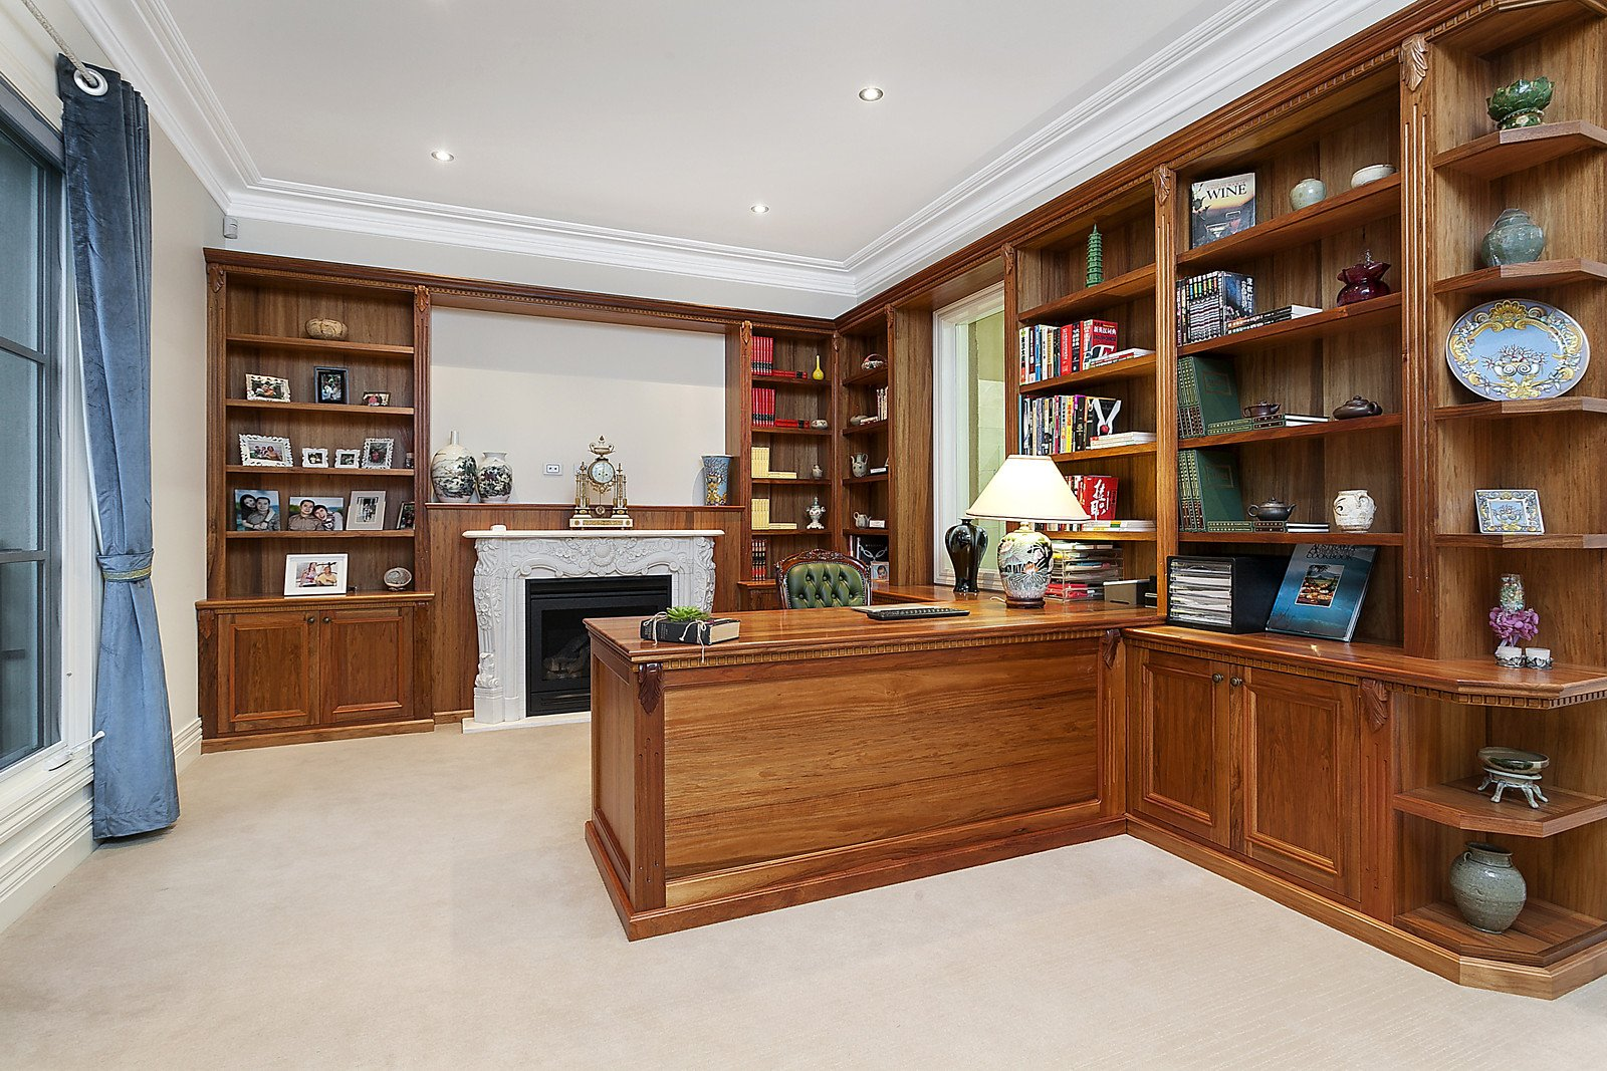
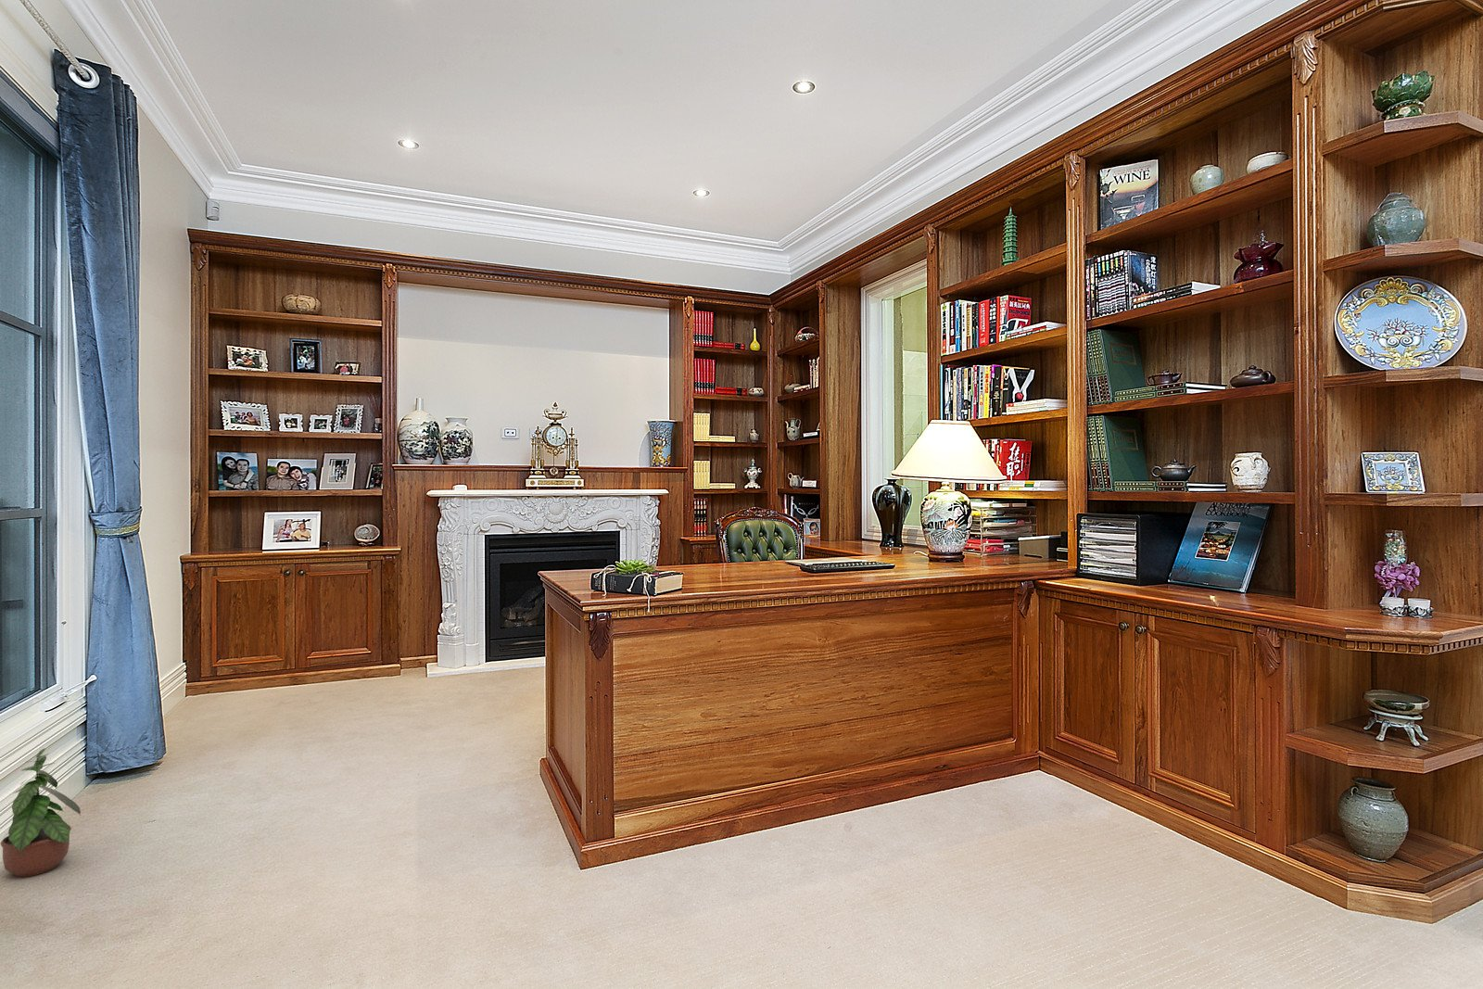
+ potted plant (42, 808)
